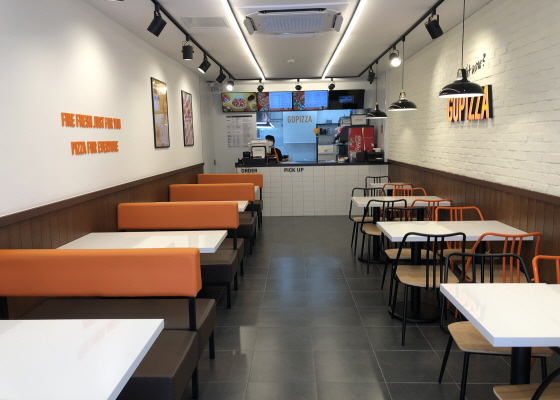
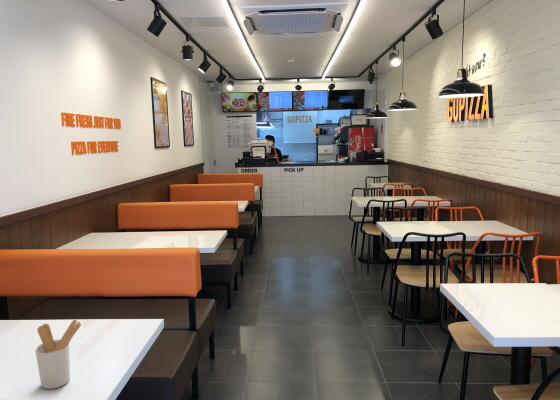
+ utensil holder (61, 352)
